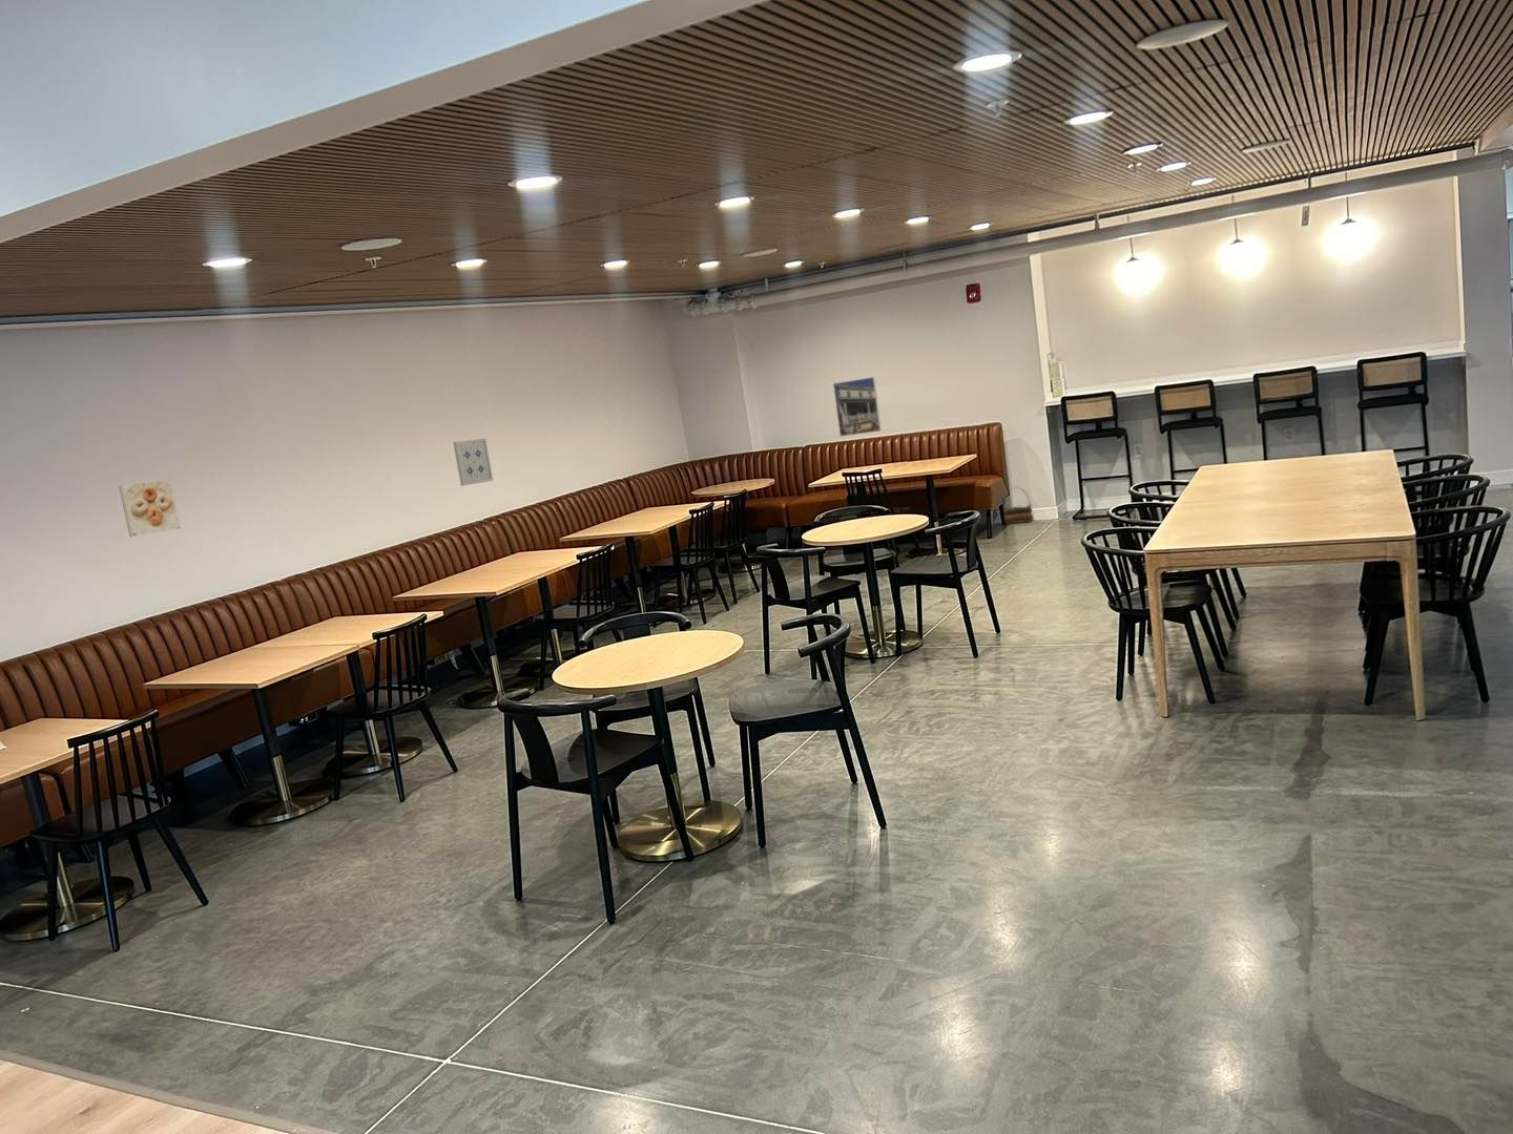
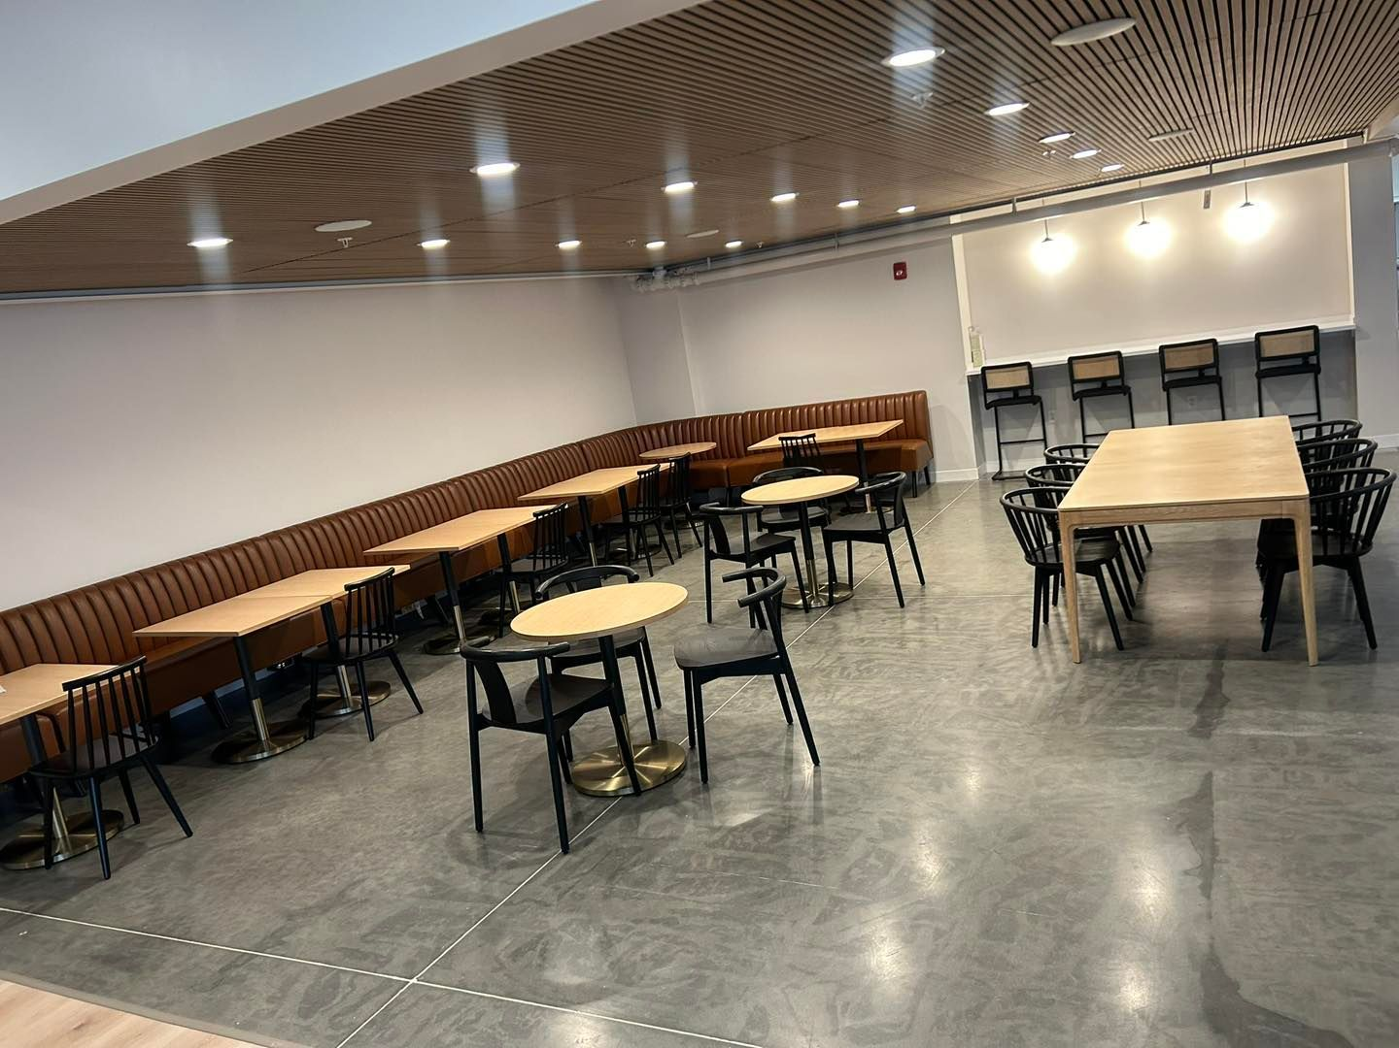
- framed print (150, 507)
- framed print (857, 406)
- wall art (473, 461)
- basket (1017, 507)
